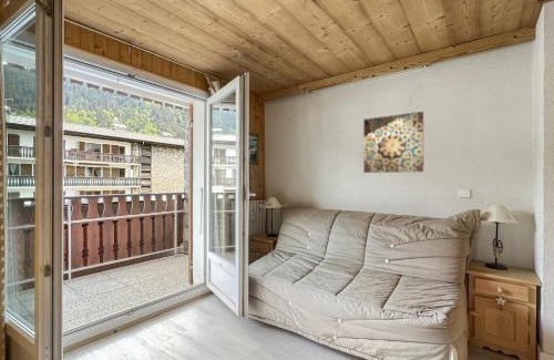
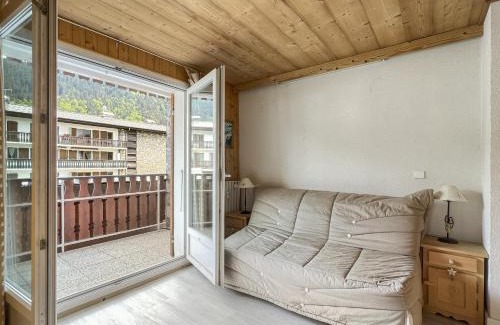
- wall art (391, 144)
